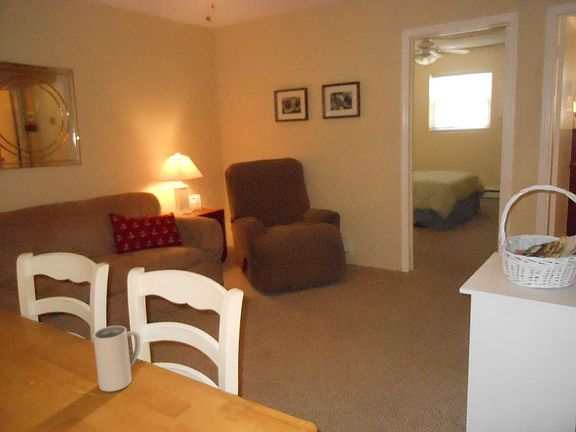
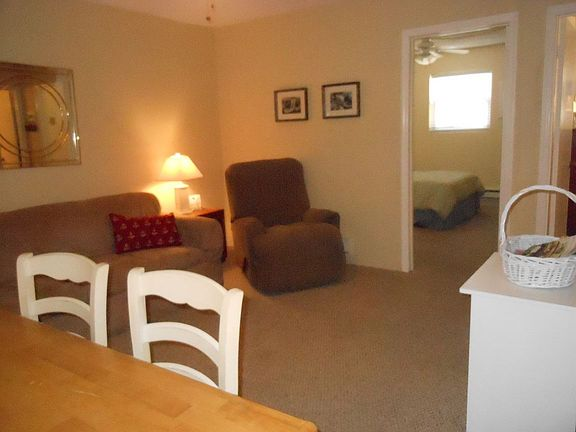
- mug (119, 354)
